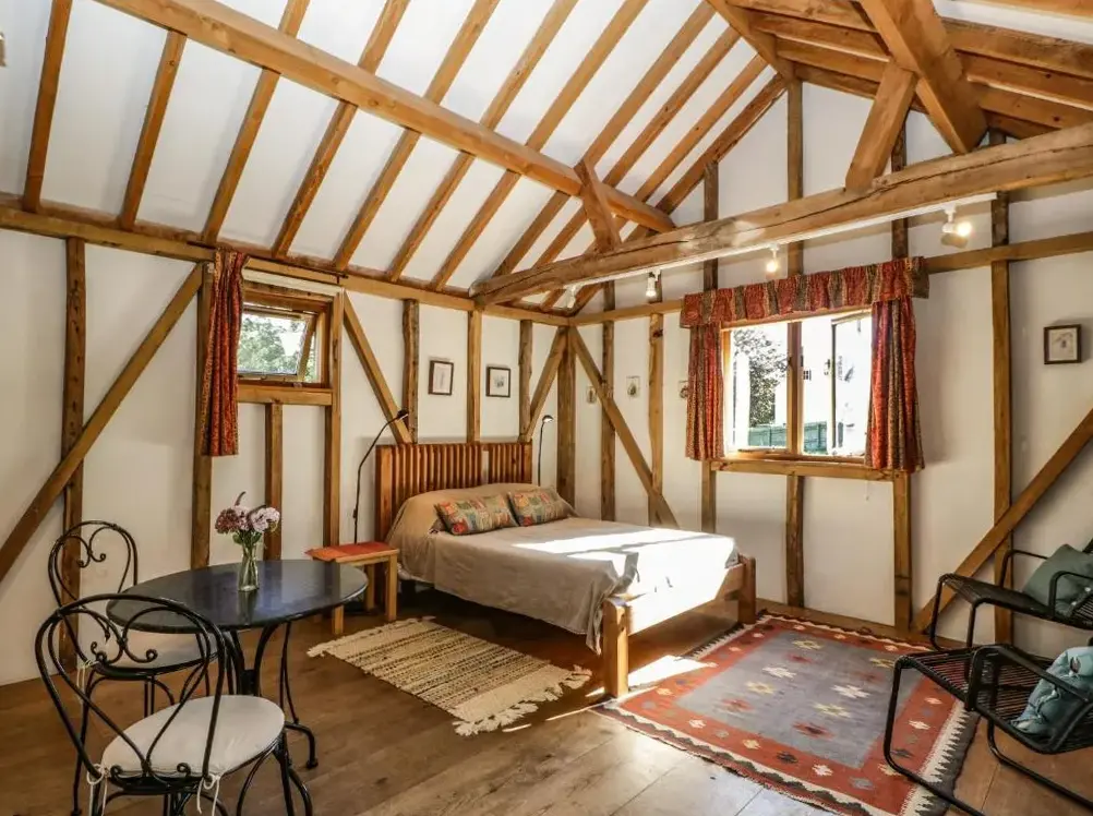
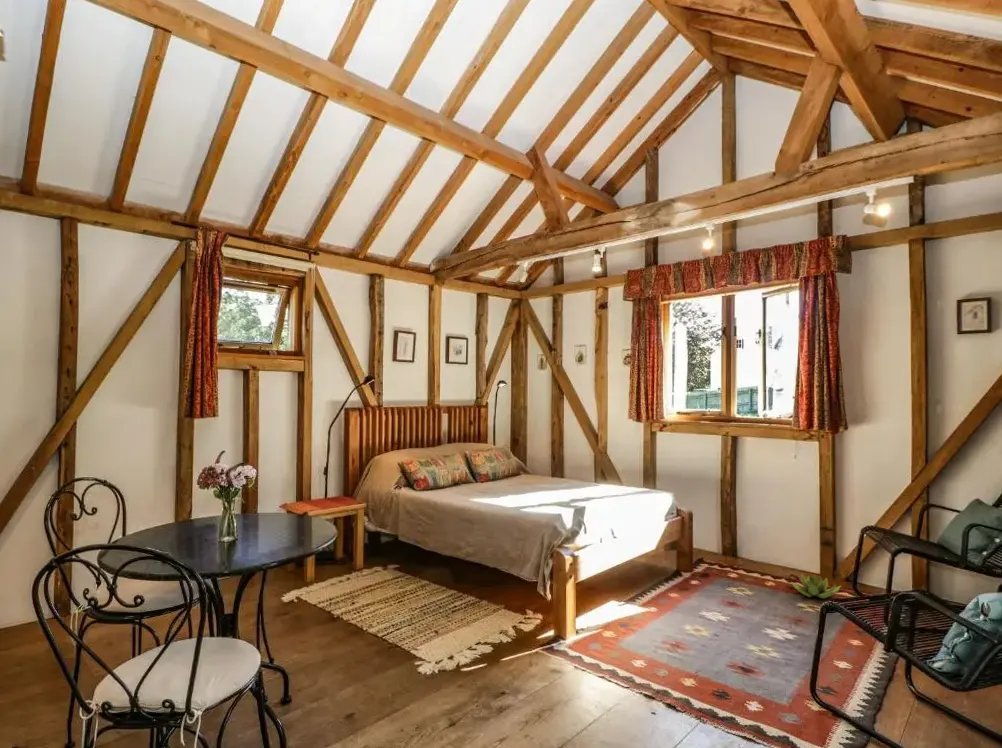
+ decorative plant (814, 584)
